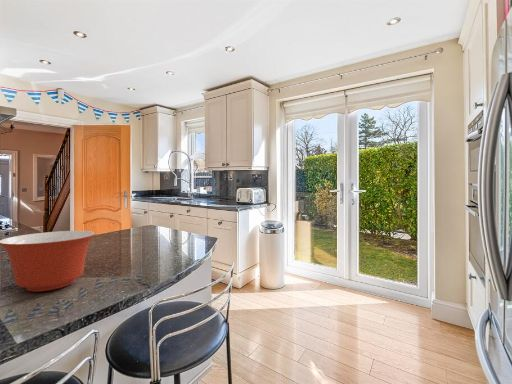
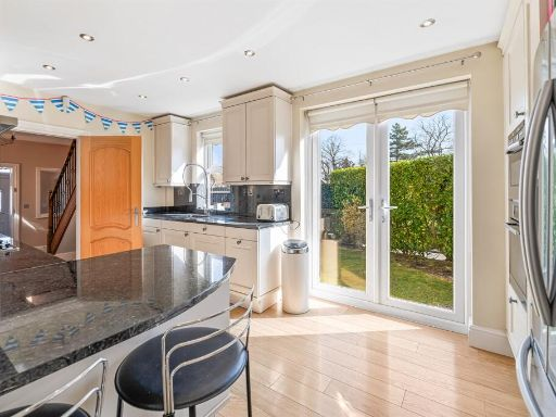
- mixing bowl (51, 260)
